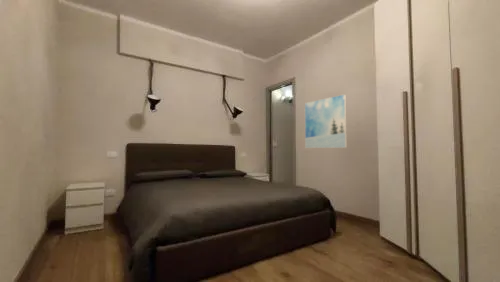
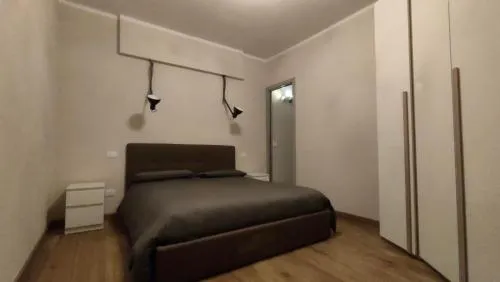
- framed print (323, 123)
